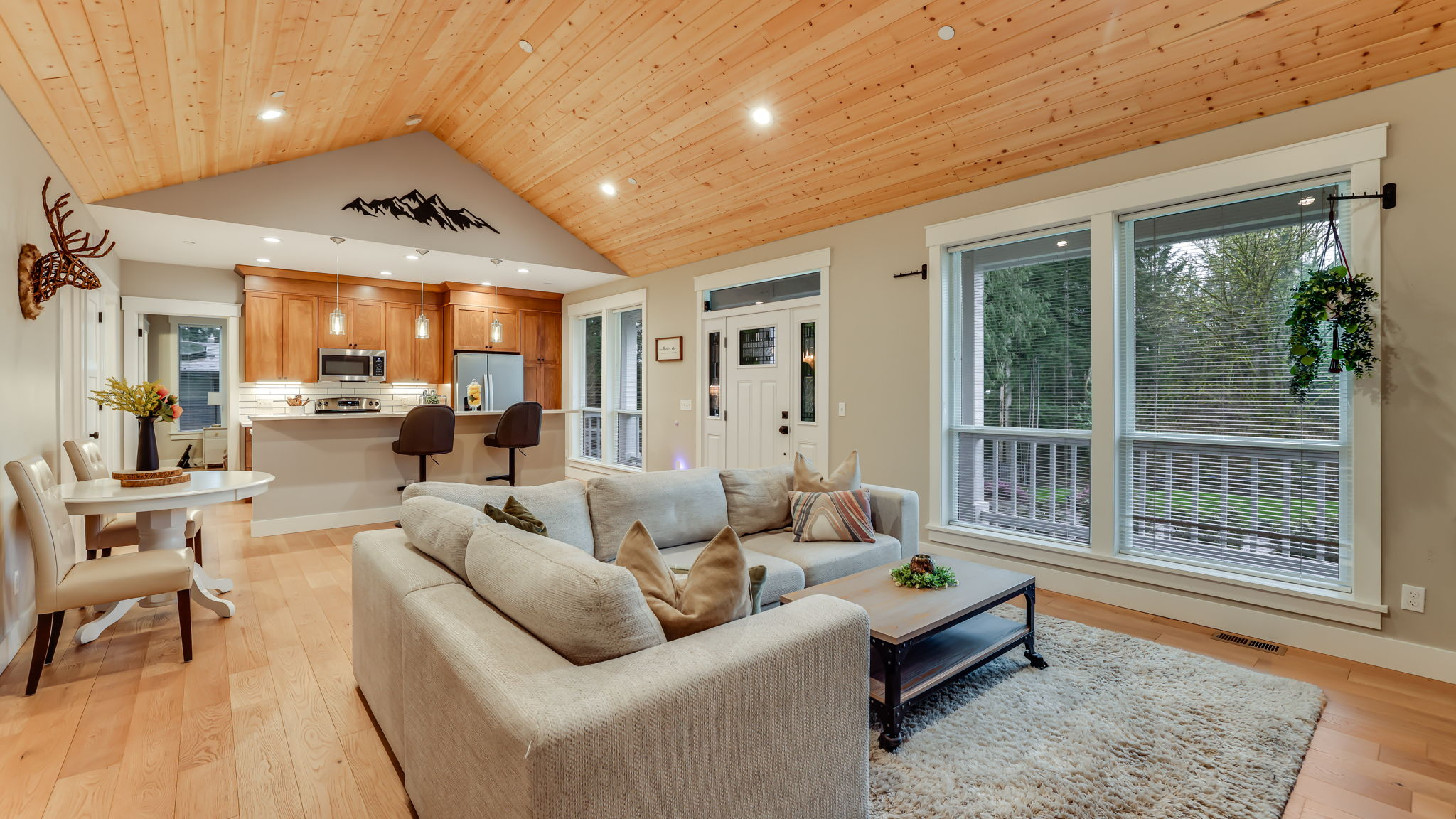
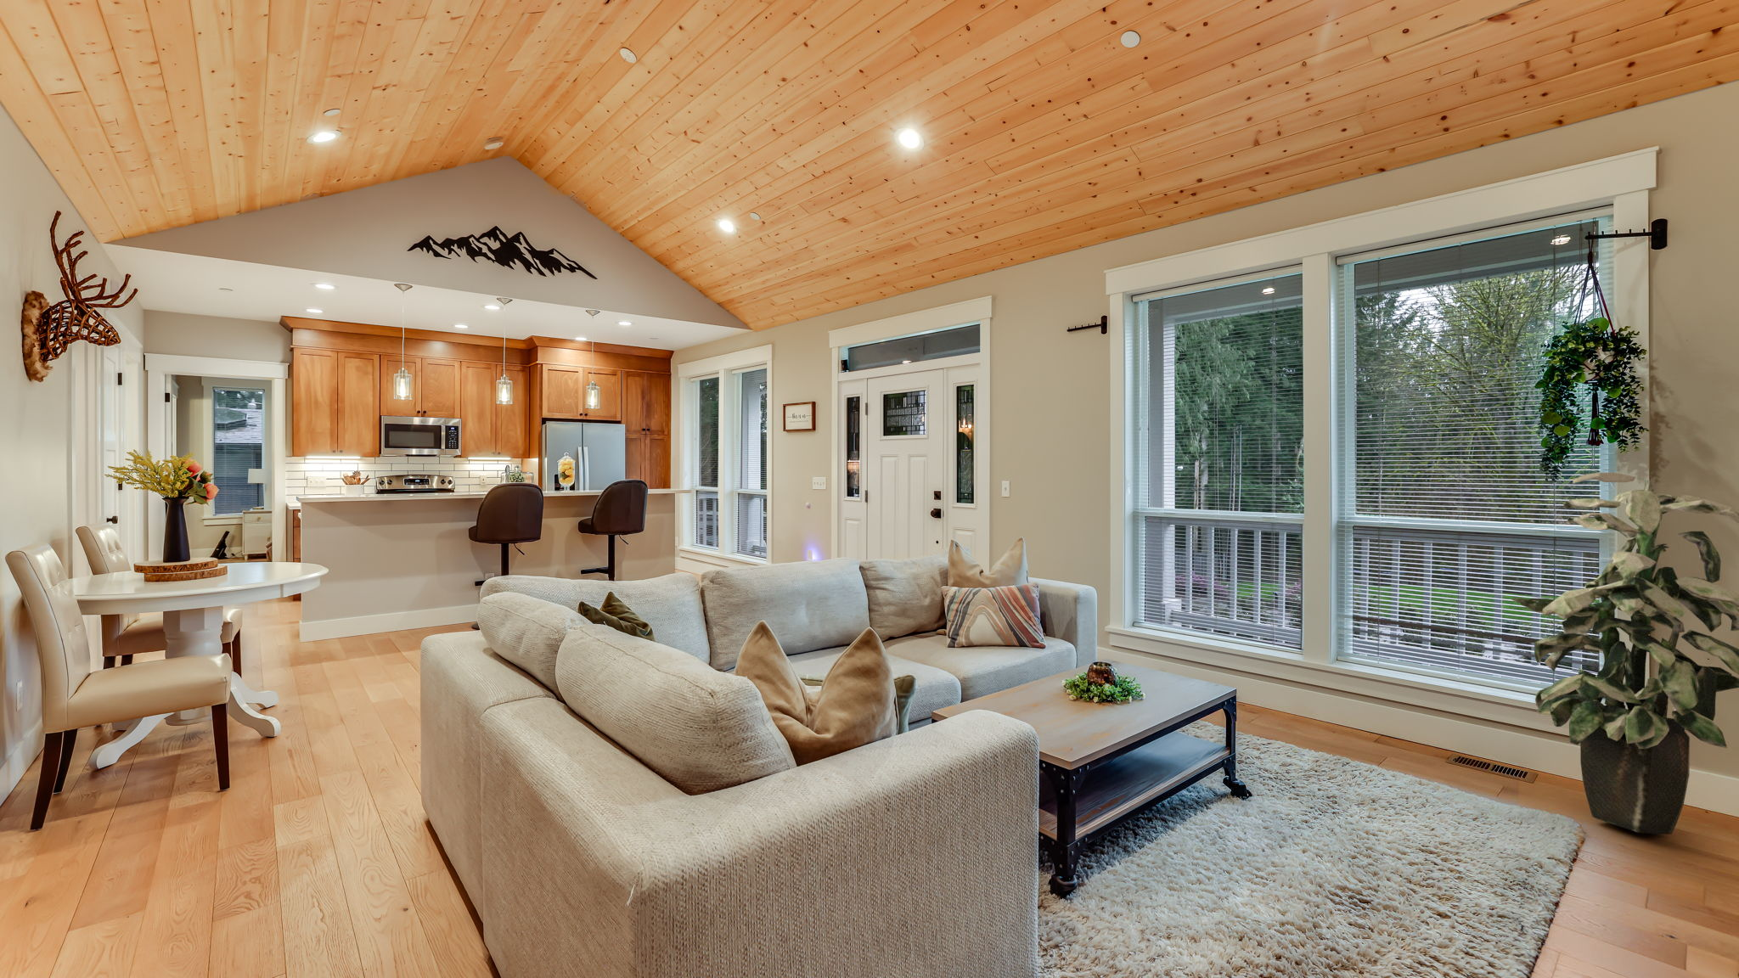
+ indoor plant (1626, 646)
